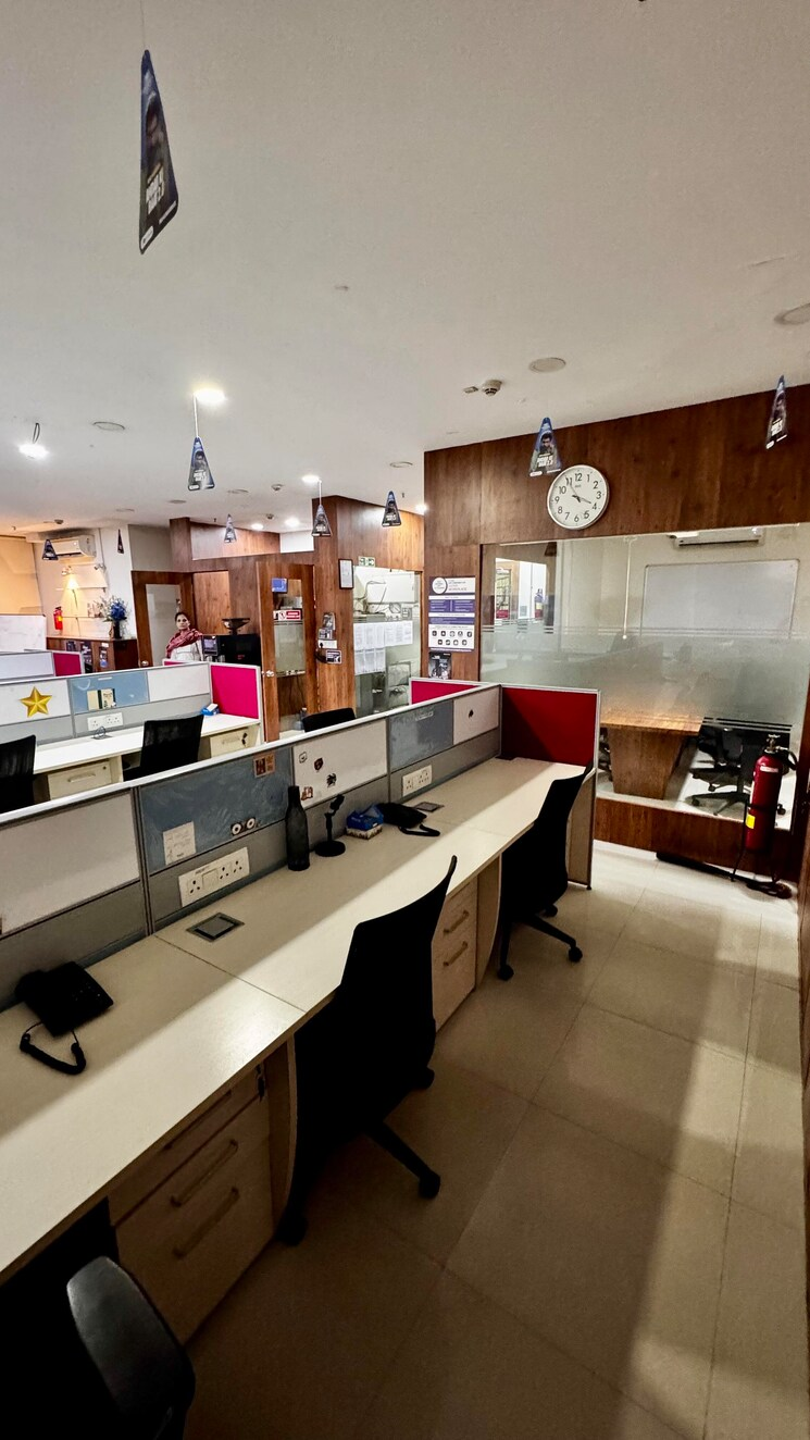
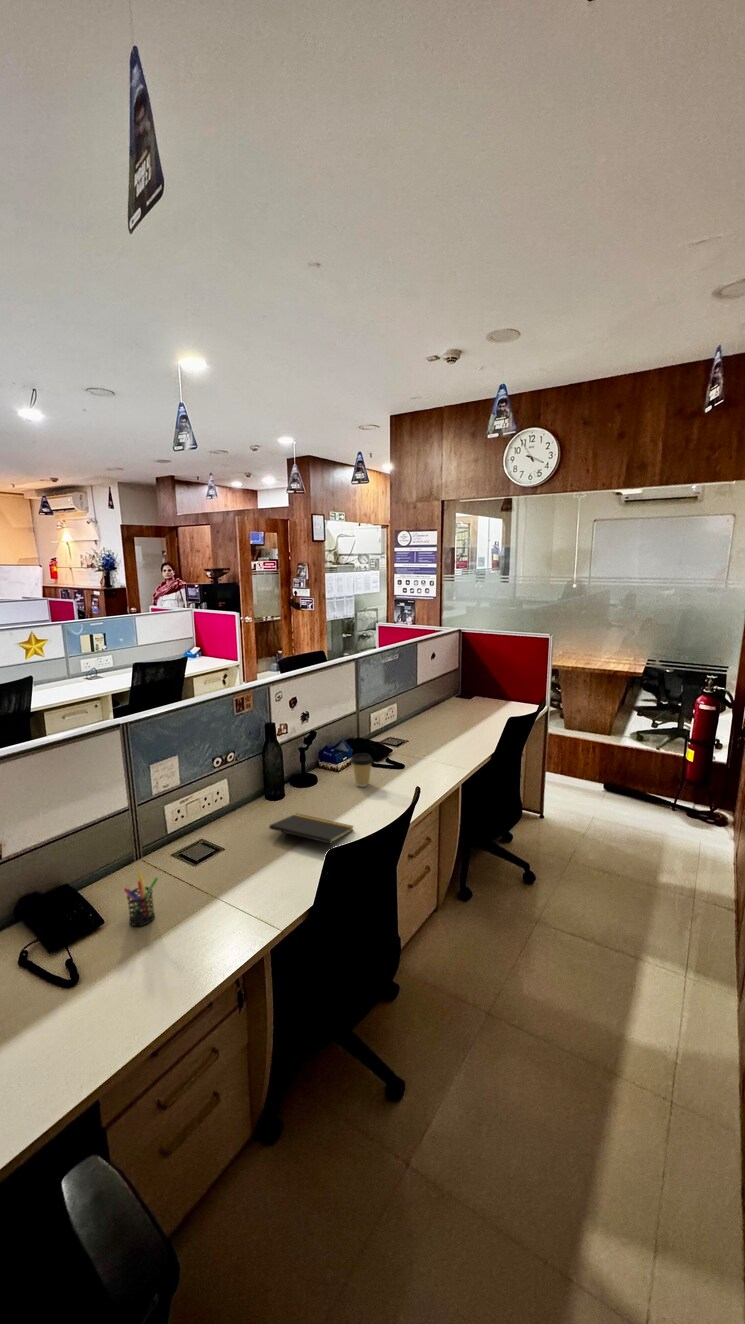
+ coffee cup (362, 770)
+ pen holder (143, 896)
+ notepad (312, 827)
